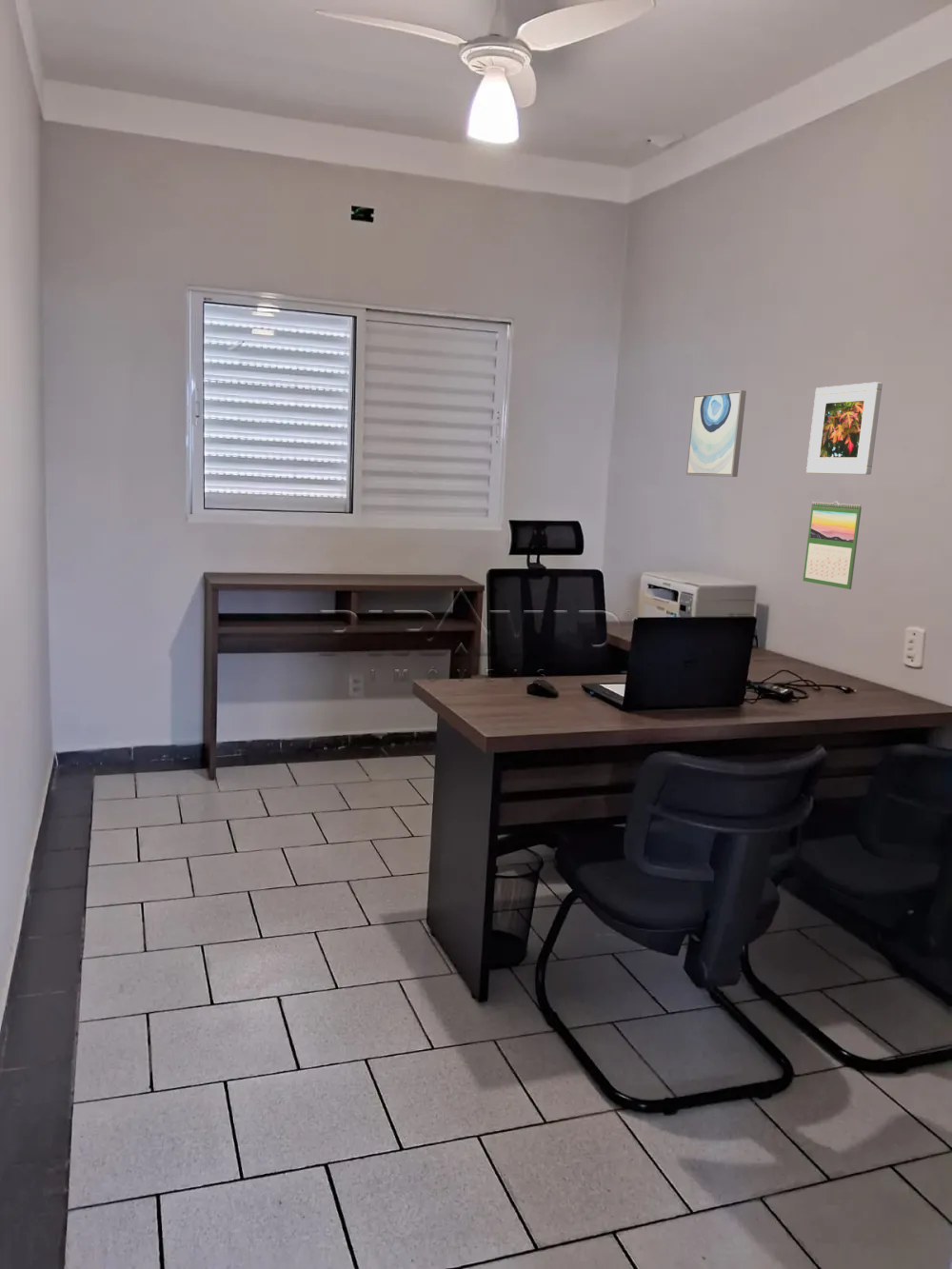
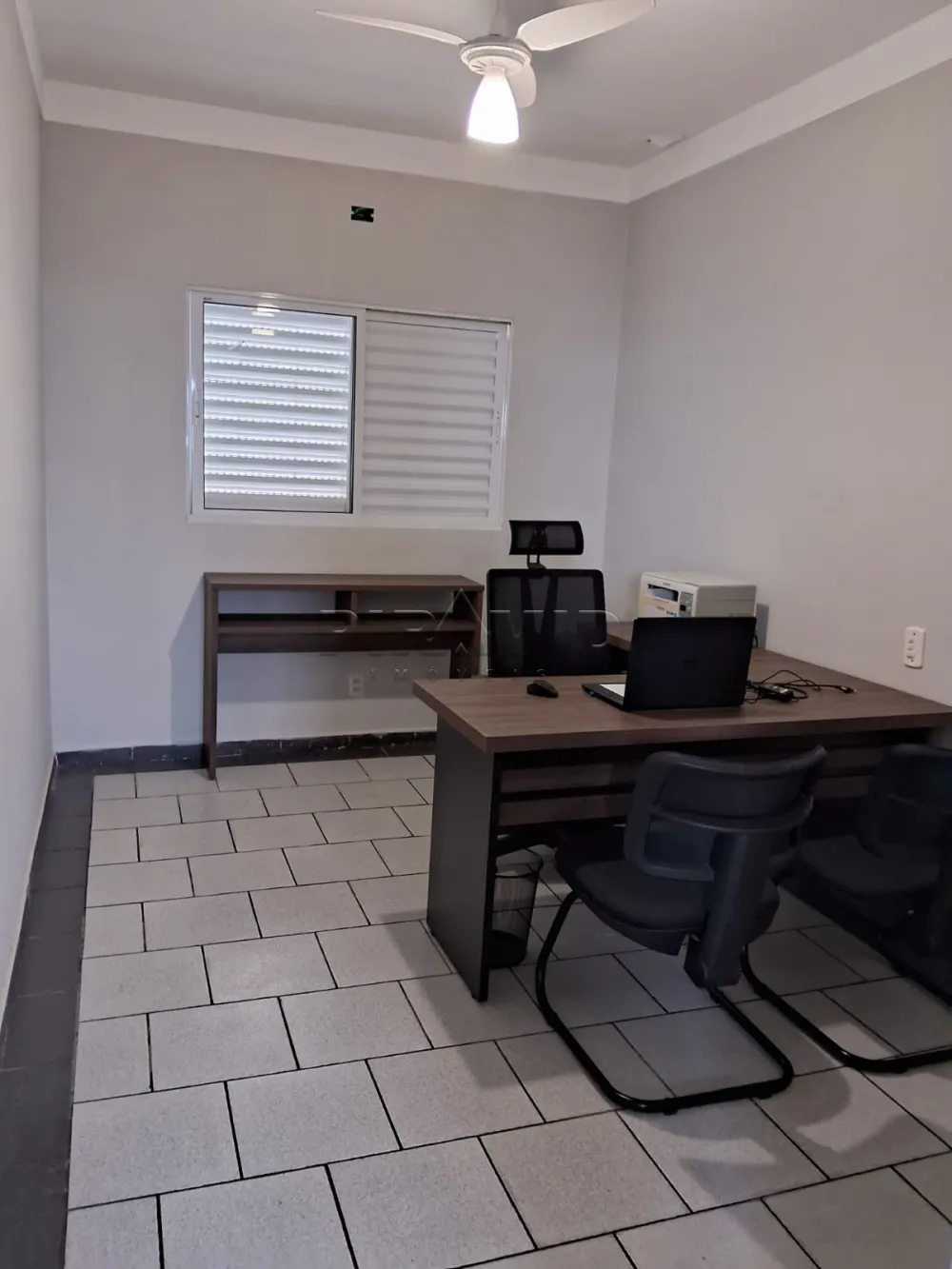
- wall art (714, 434)
- calendar (831, 543)
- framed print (843, 429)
